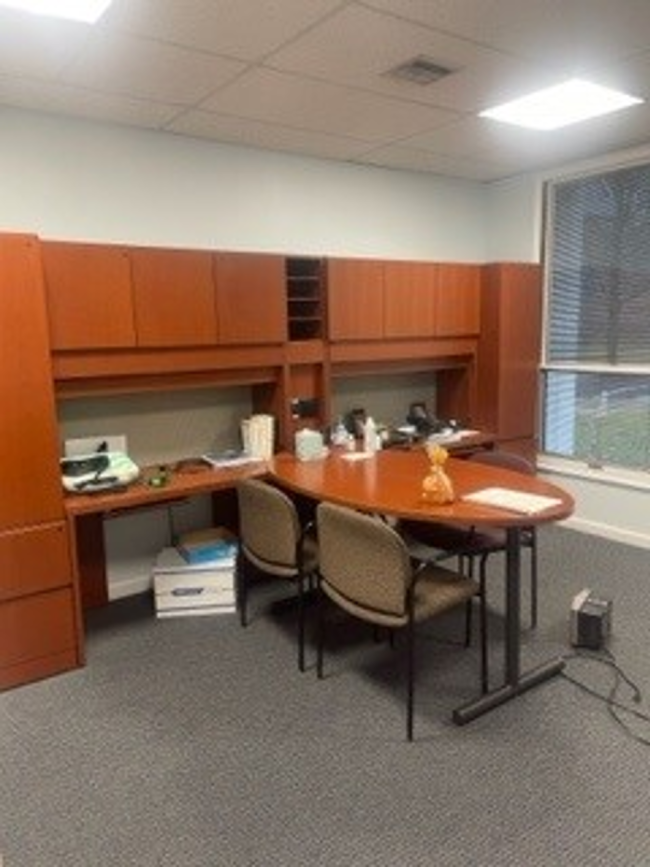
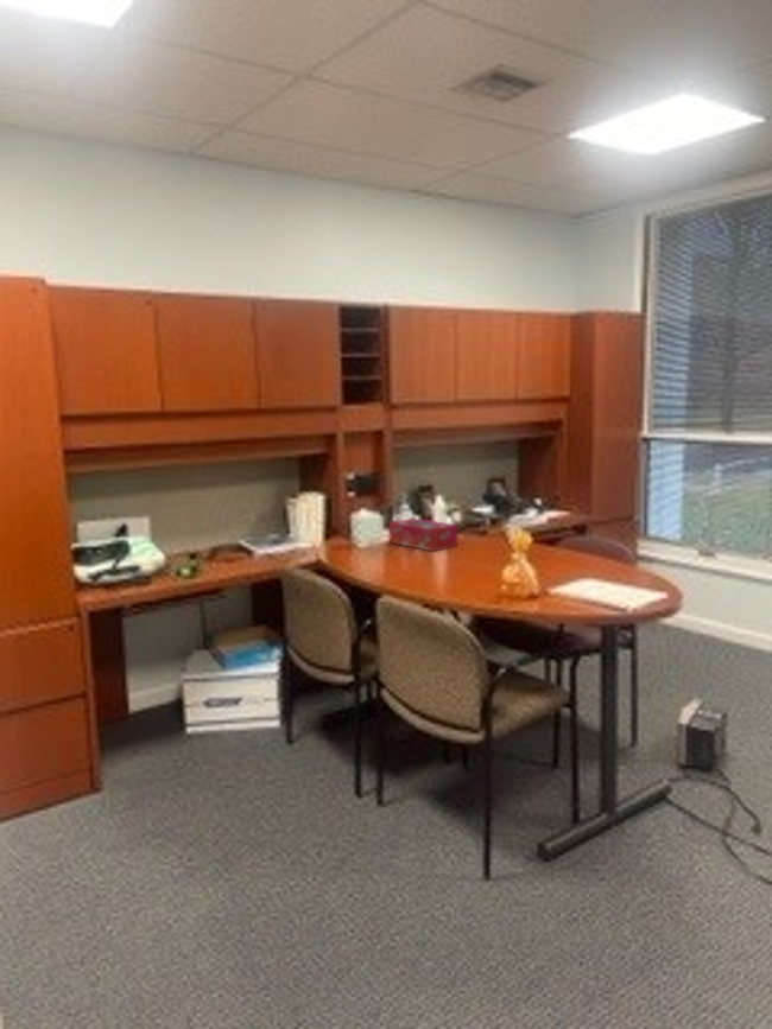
+ tissue box (423, 533)
